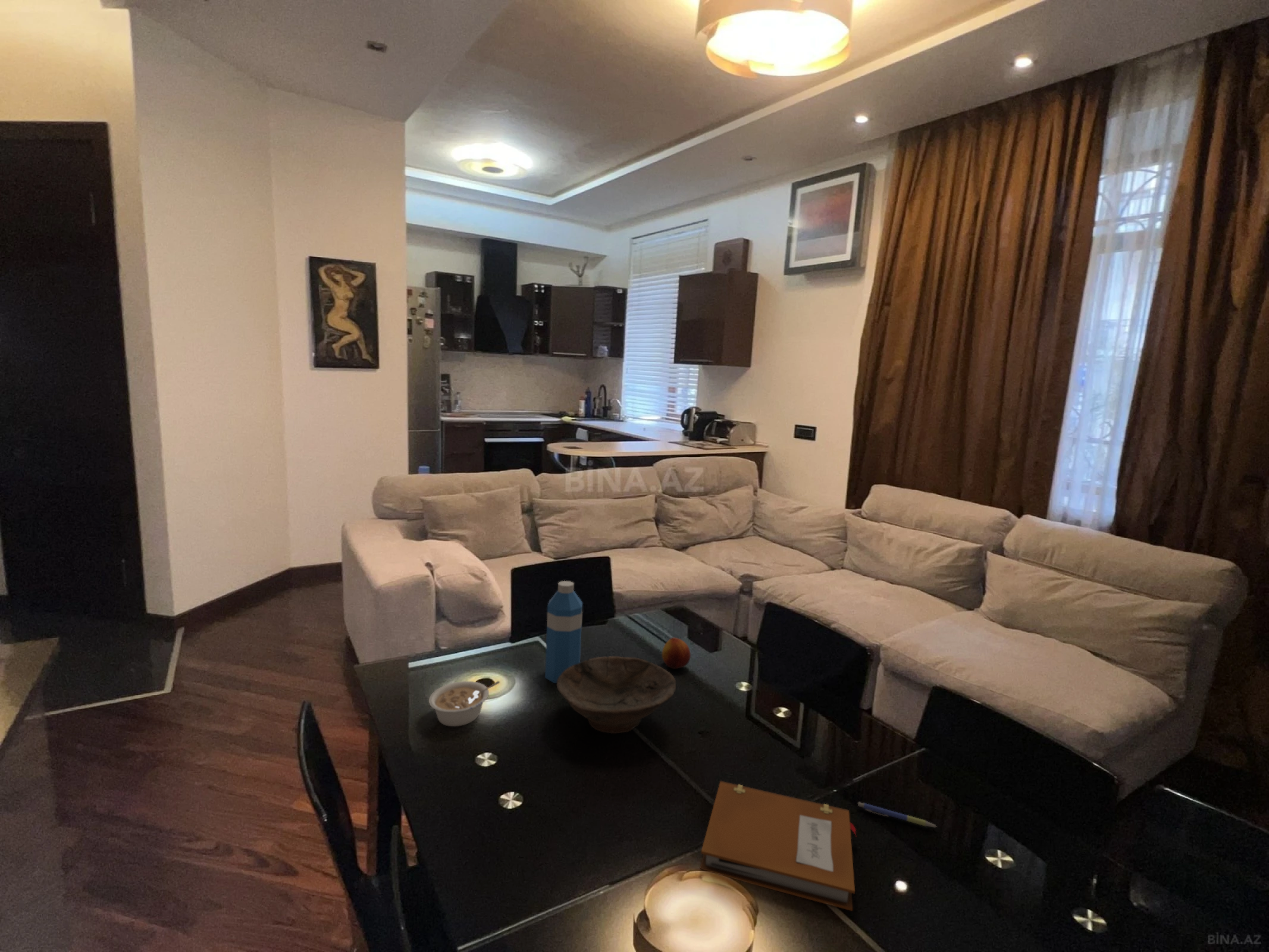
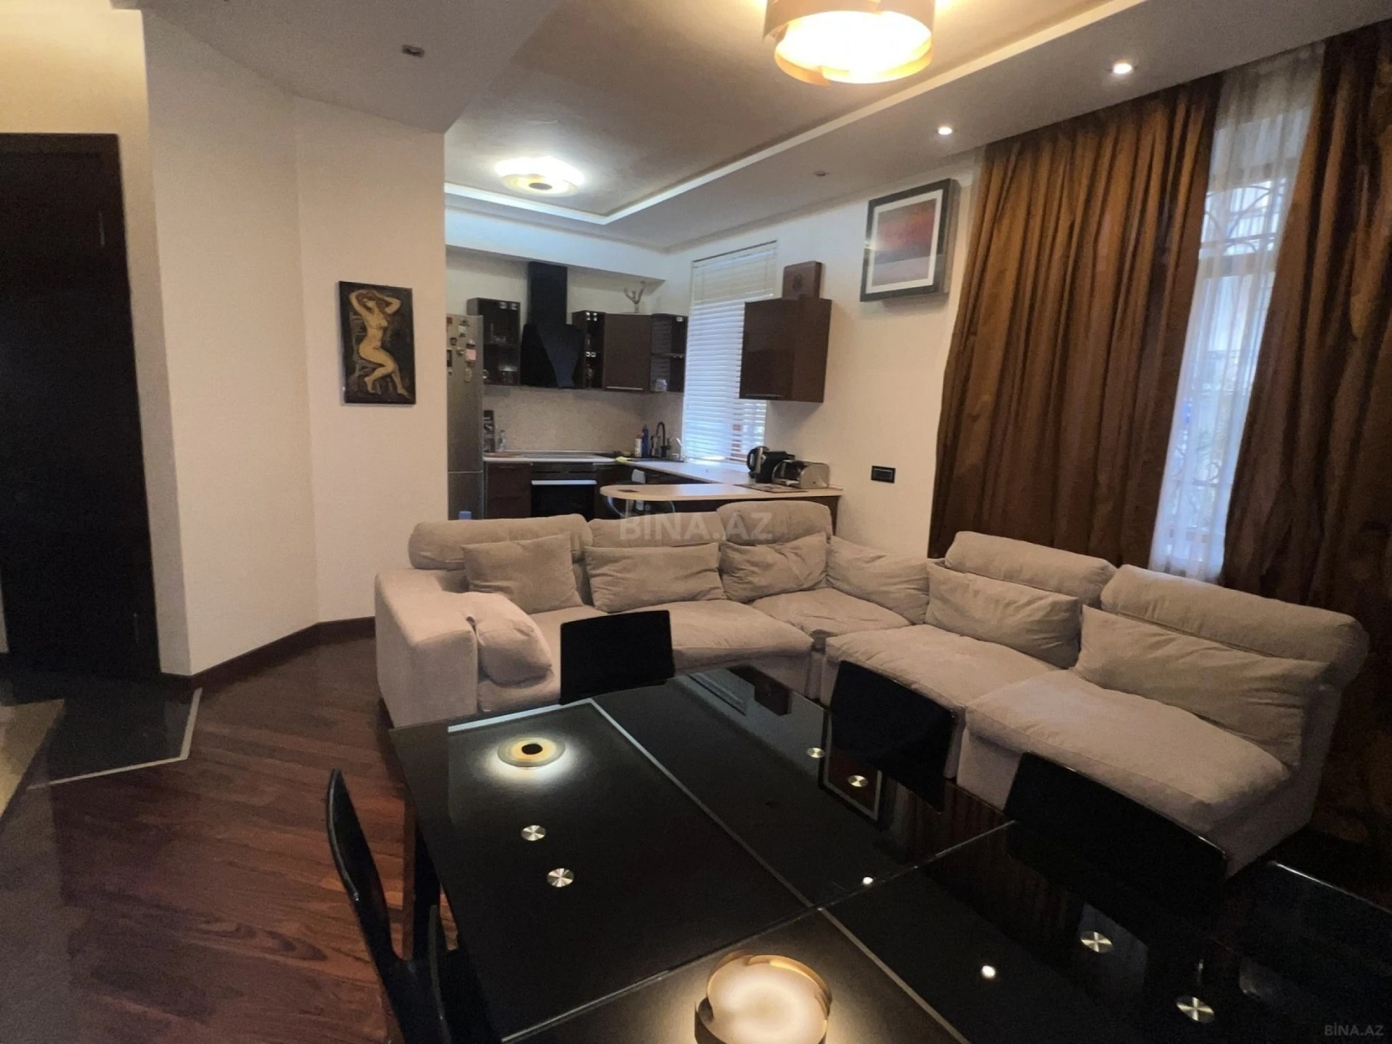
- legume (460, 702)
- fruit (676, 652)
- pen (897, 815)
- bowl (615, 699)
- notebook (782, 837)
- water bottle (564, 630)
